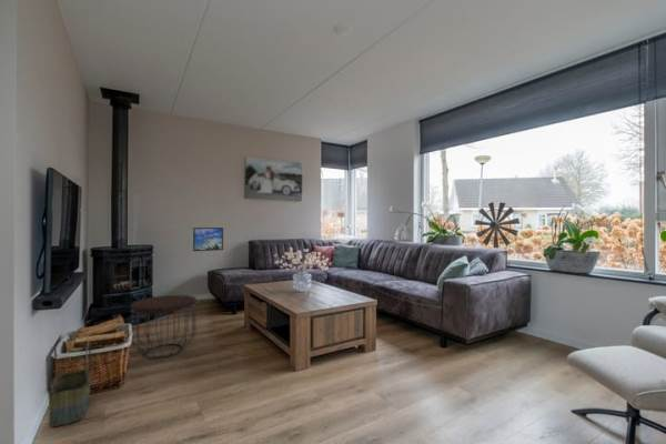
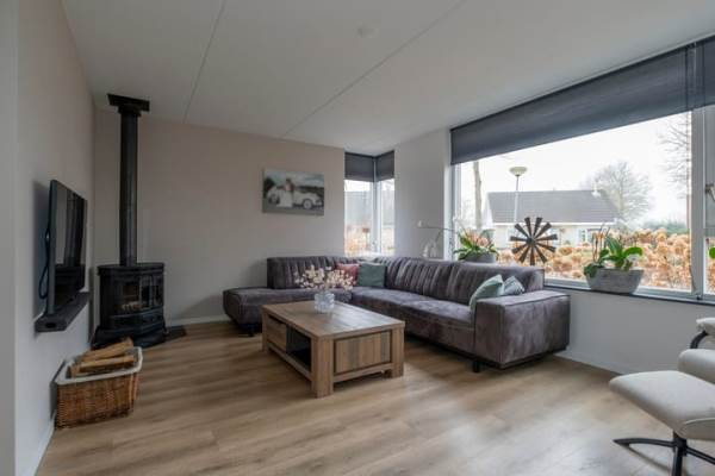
- side table (168, 325)
- basket (70, 377)
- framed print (208, 239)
